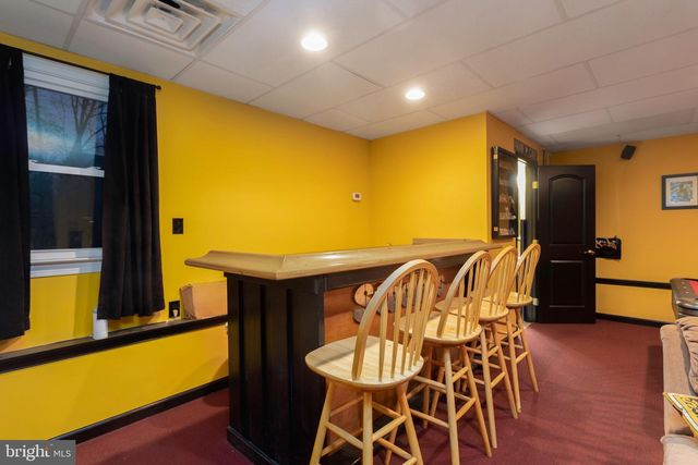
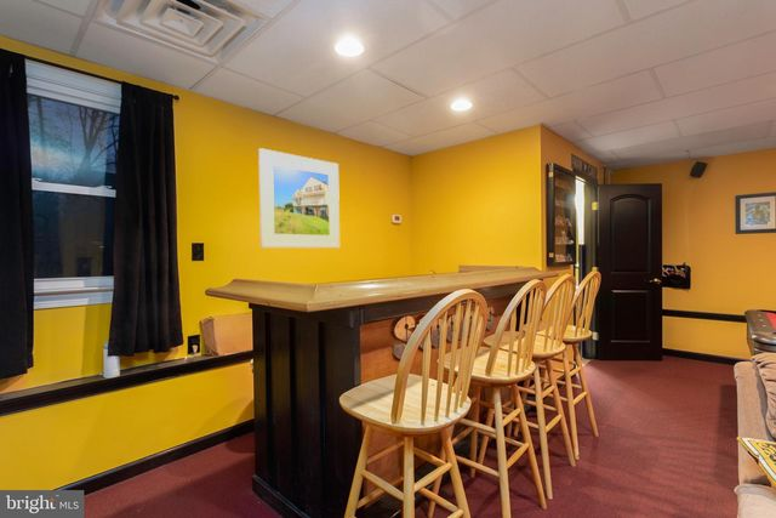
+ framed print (302, 201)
